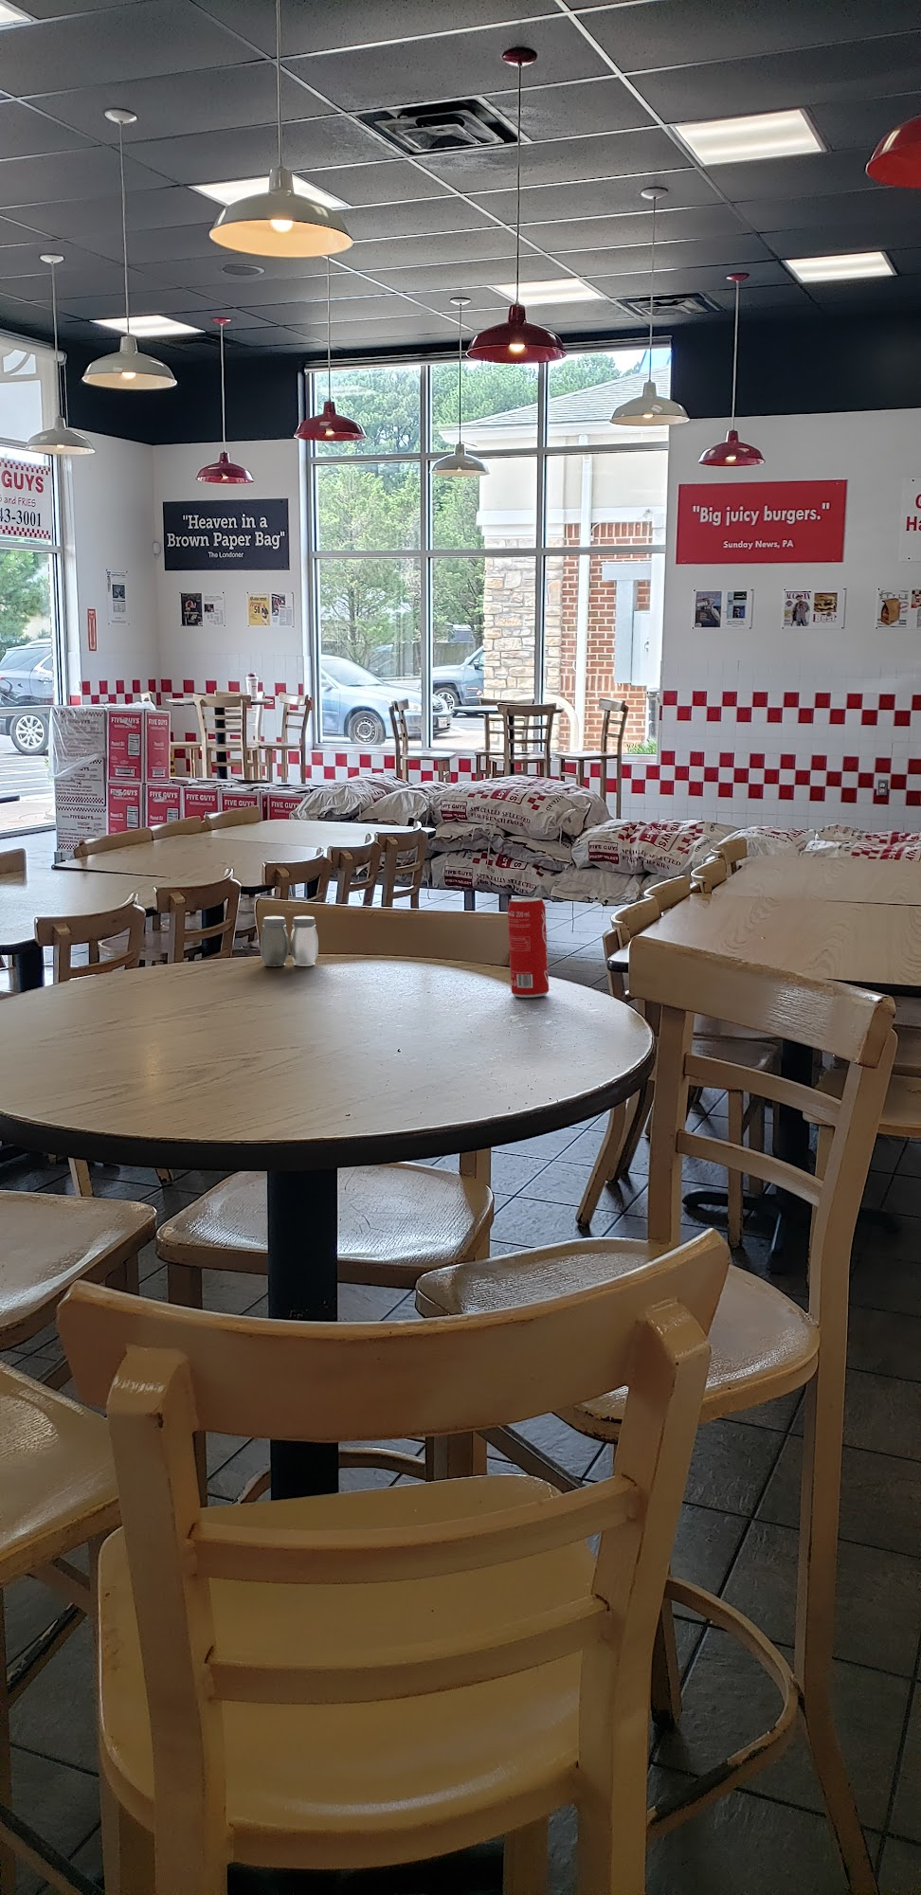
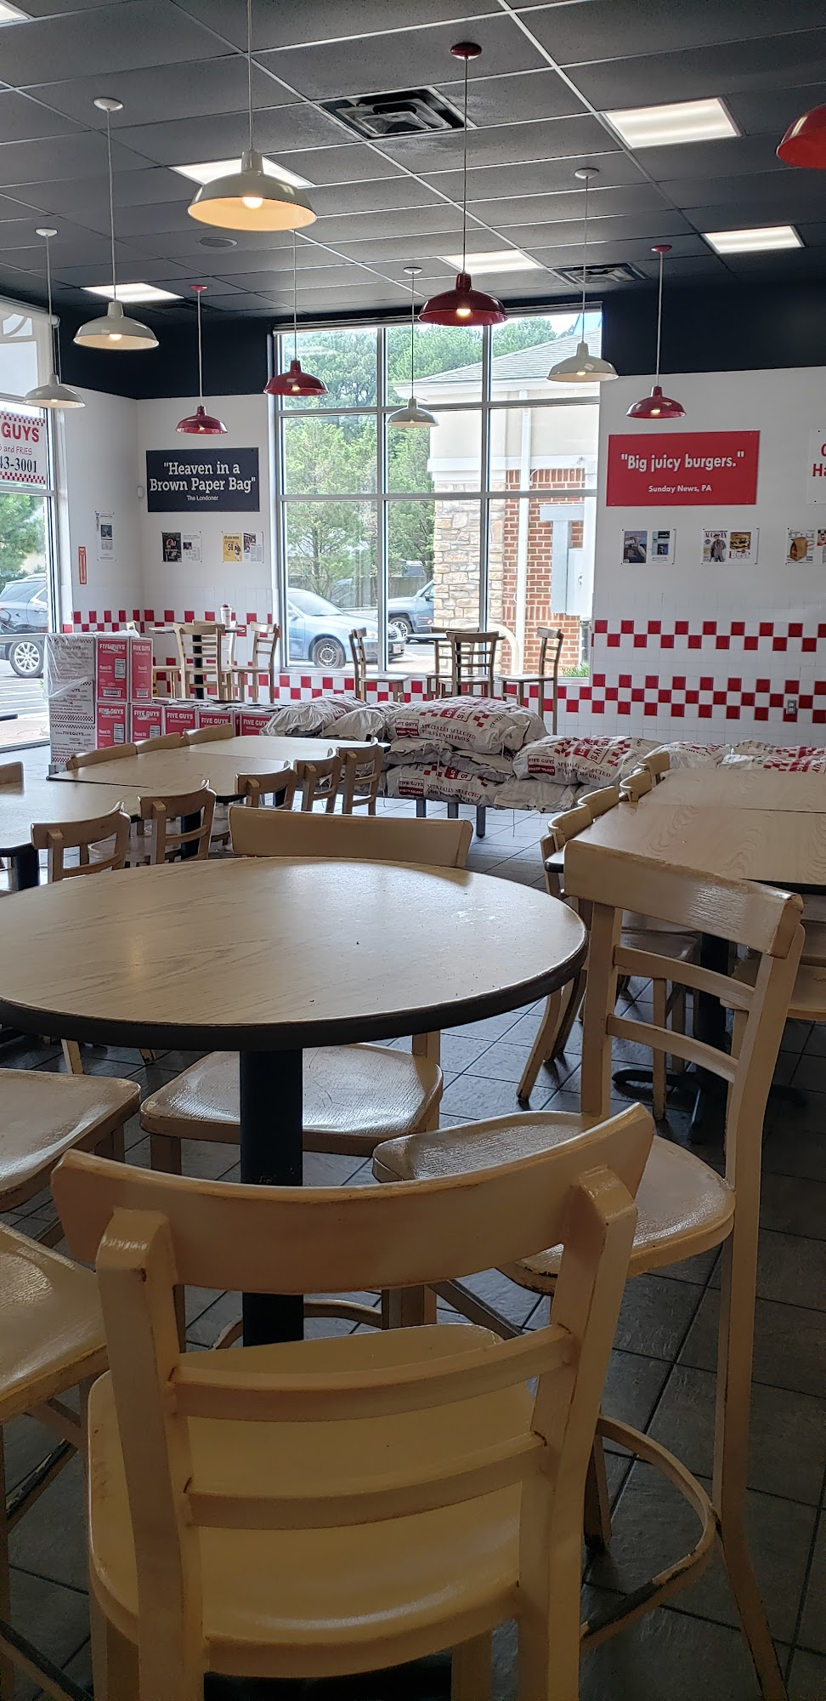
- beverage can (528, 946)
- salt and pepper shaker (288, 940)
